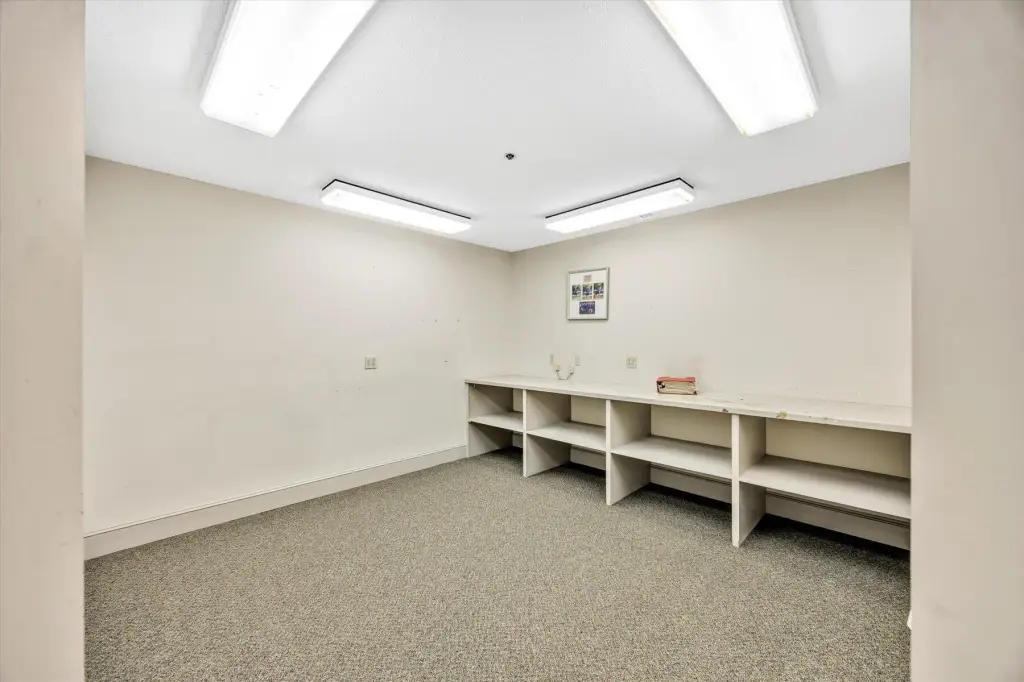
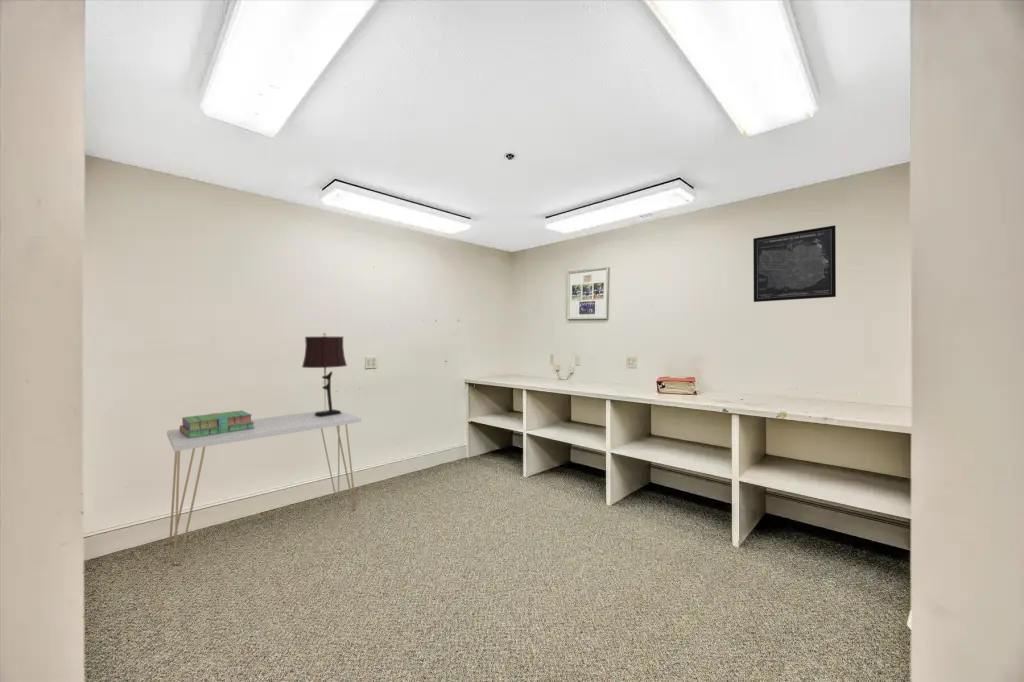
+ table lamp (325, 373)
+ wall art (792, 265)
+ stack of books (217, 422)
+ console table (262, 437)
